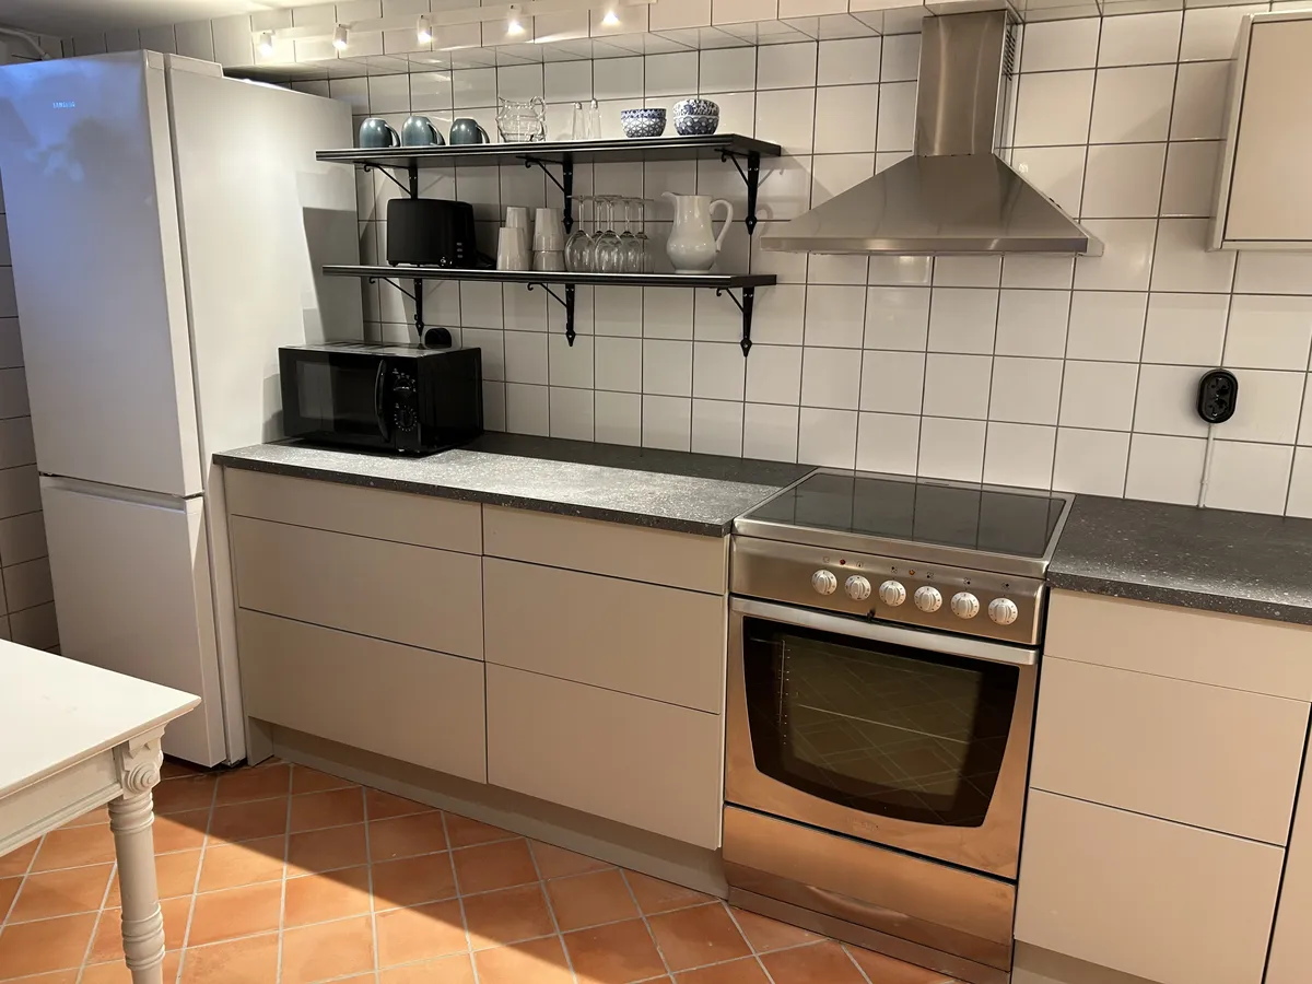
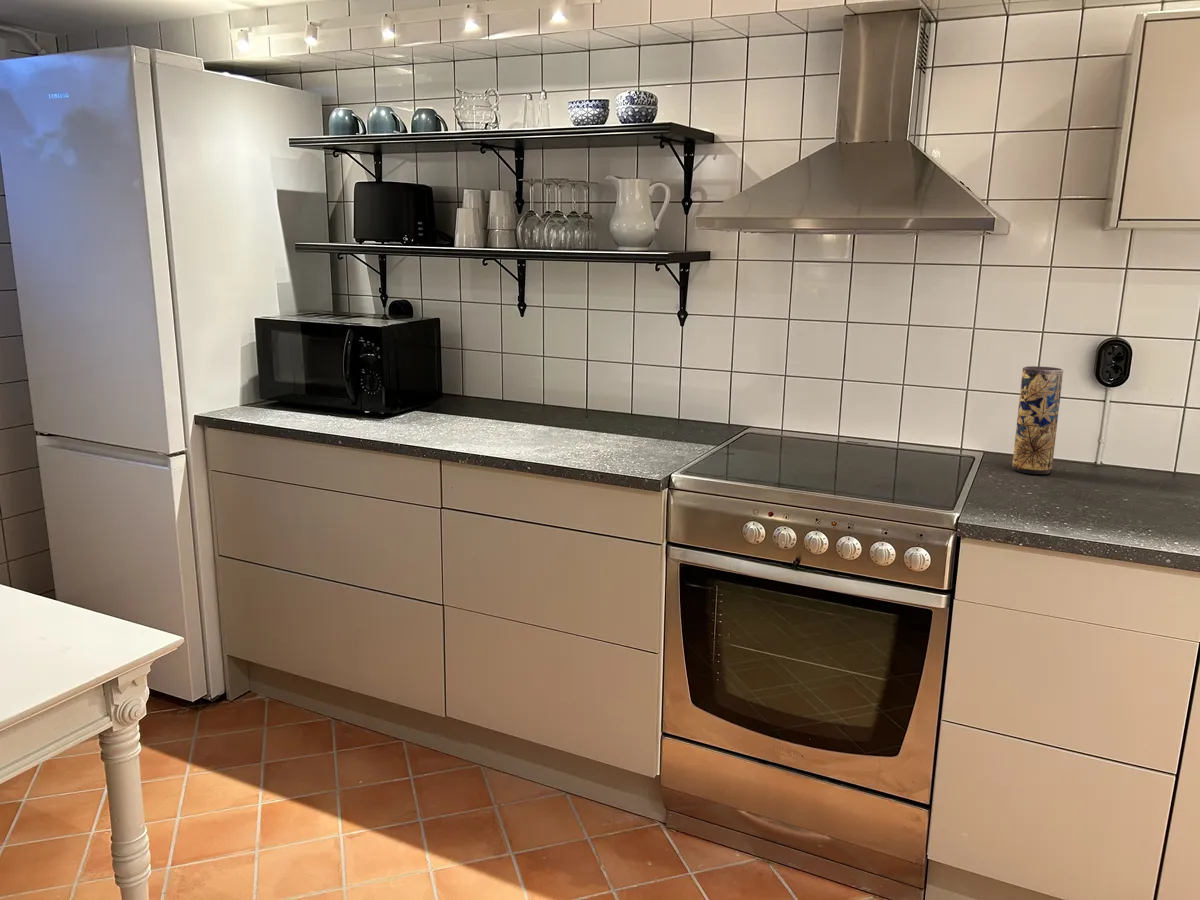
+ vase (1037, 420)
